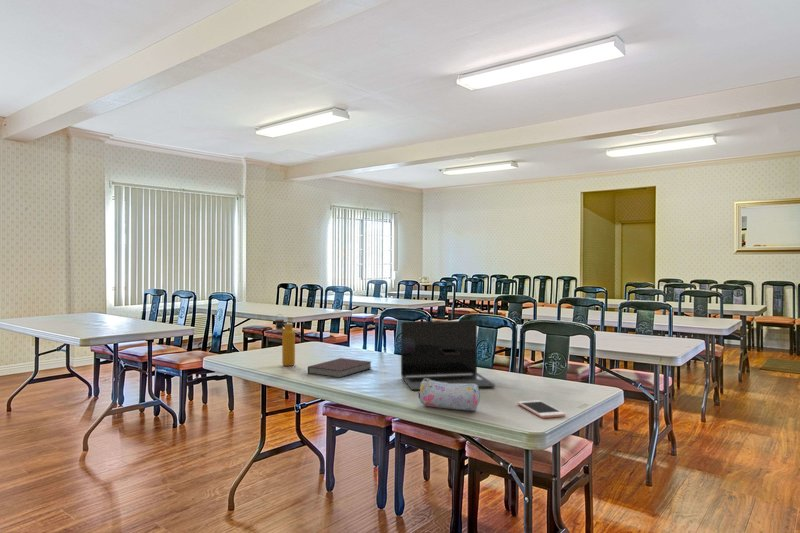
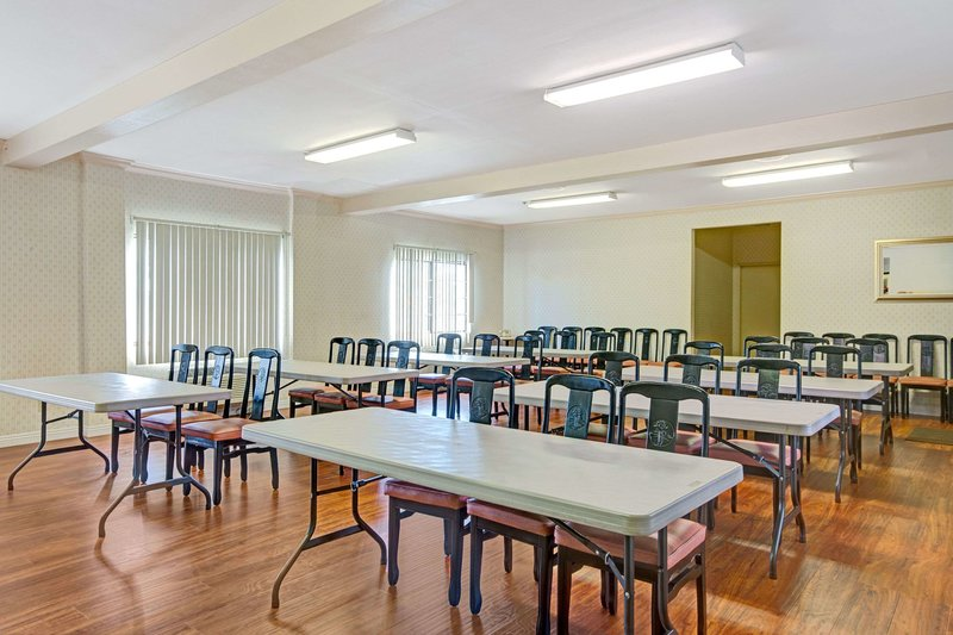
- water bottle (284, 339)
- laptop (446, 353)
- cell phone (540, 408)
- pencil case (449, 394)
- notebook (340, 367)
